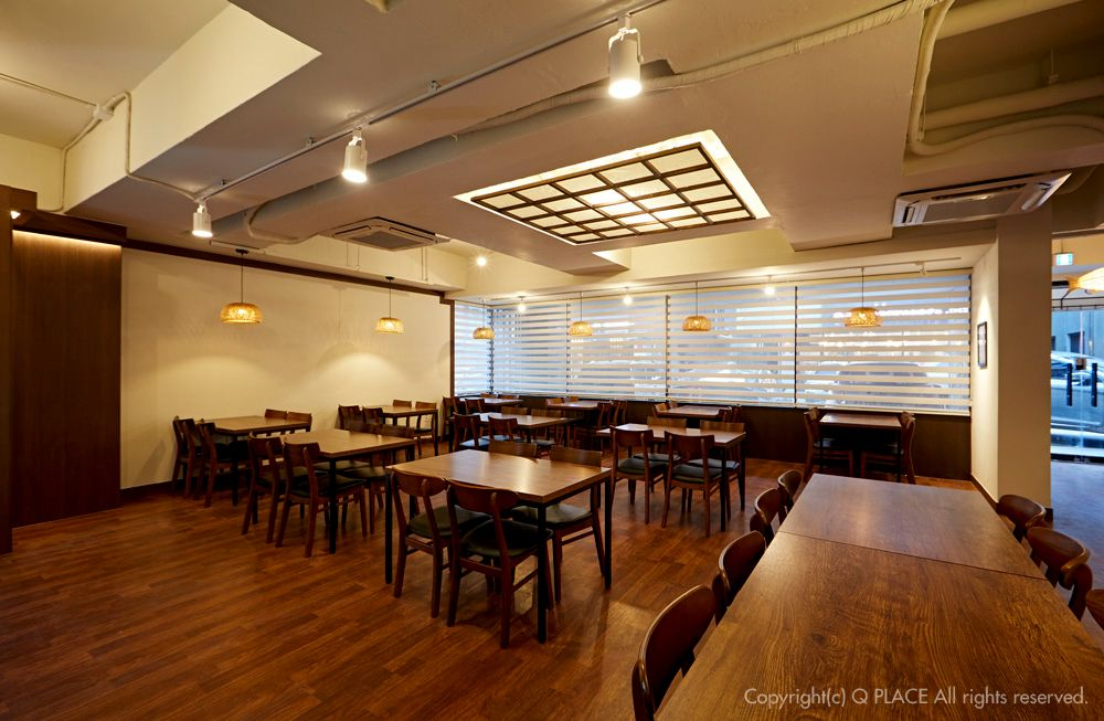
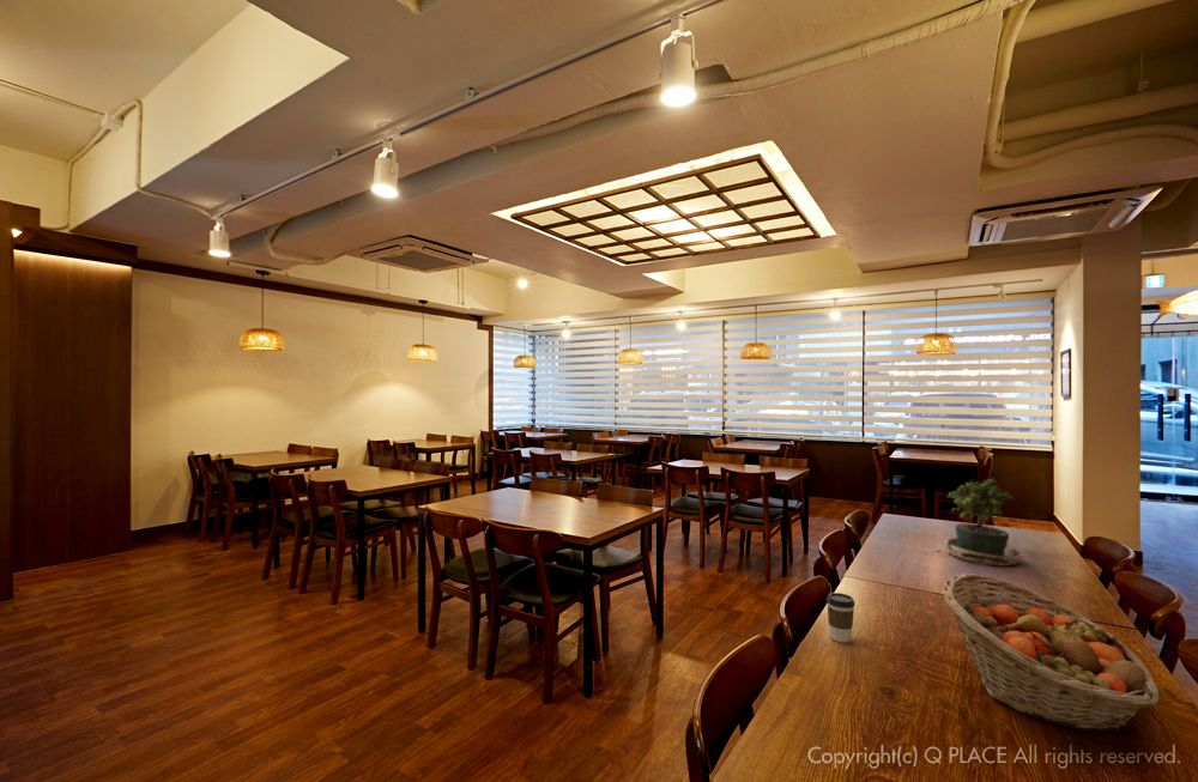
+ fruit basket (1039, 643)
+ potted plant (976, 515)
+ coffee cup (840, 617)
